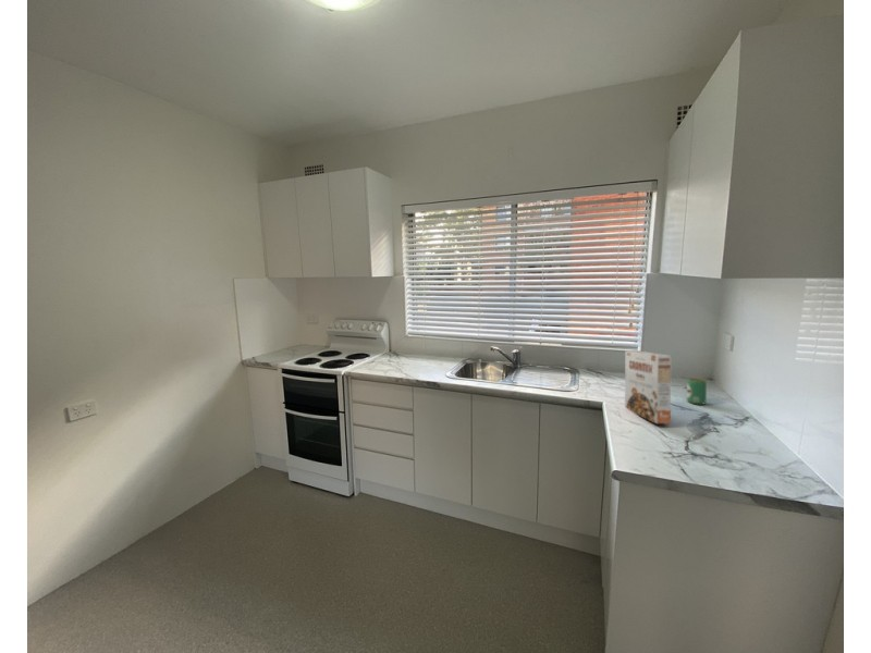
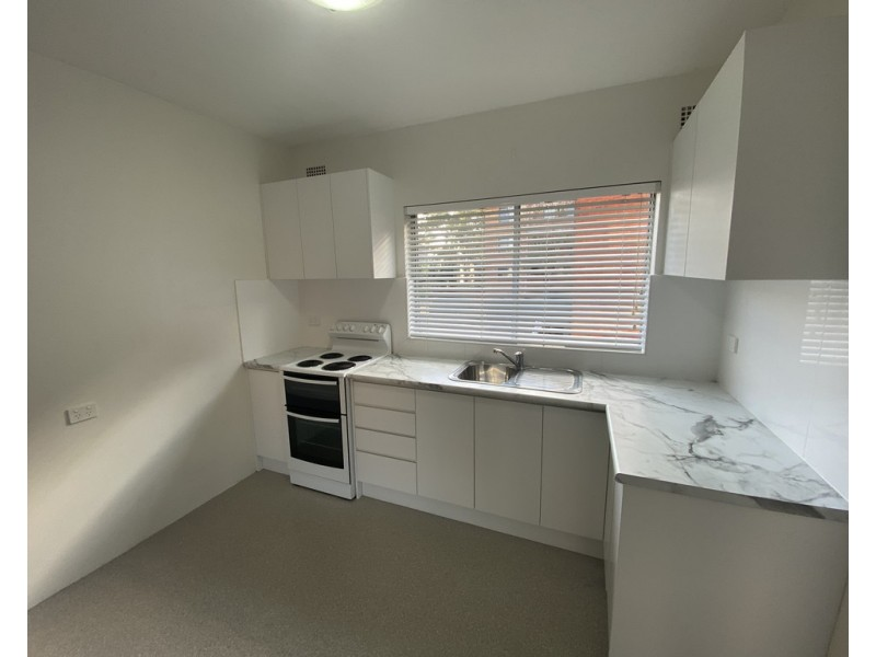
- cereal box (646, 384)
- beverage can (696, 391)
